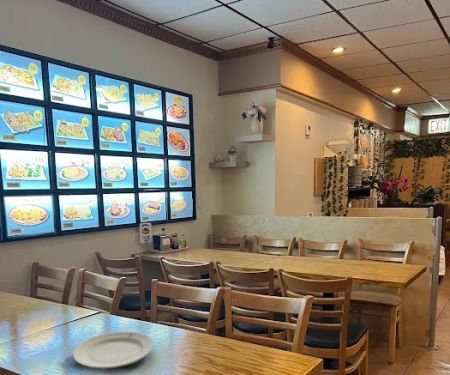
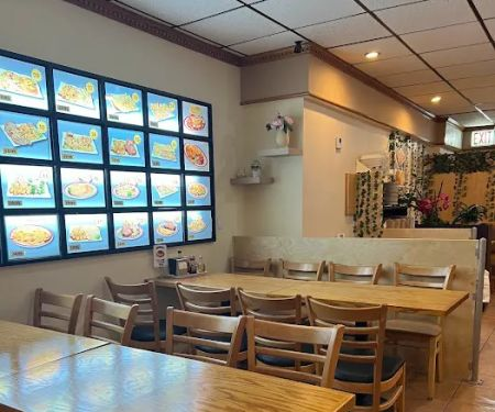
- chinaware (114, 351)
